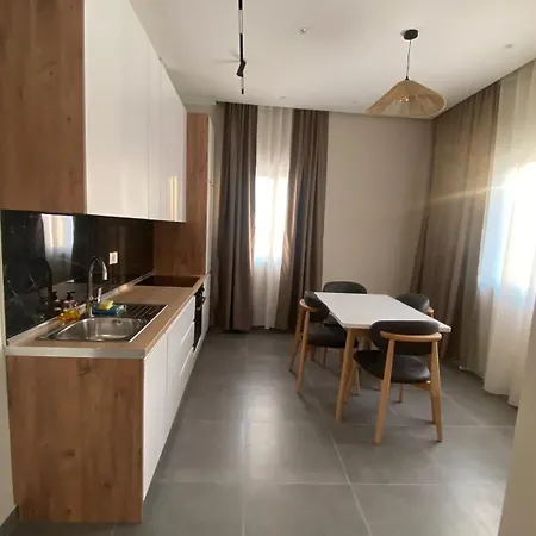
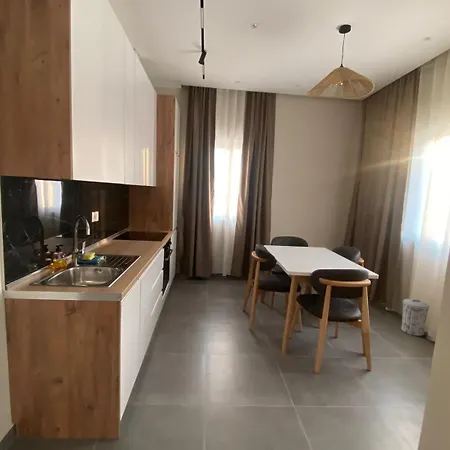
+ trash can (414, 315)
